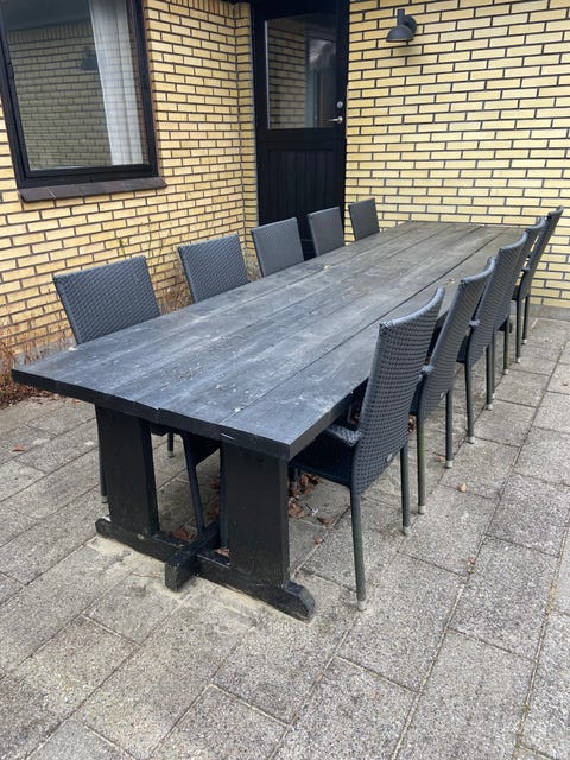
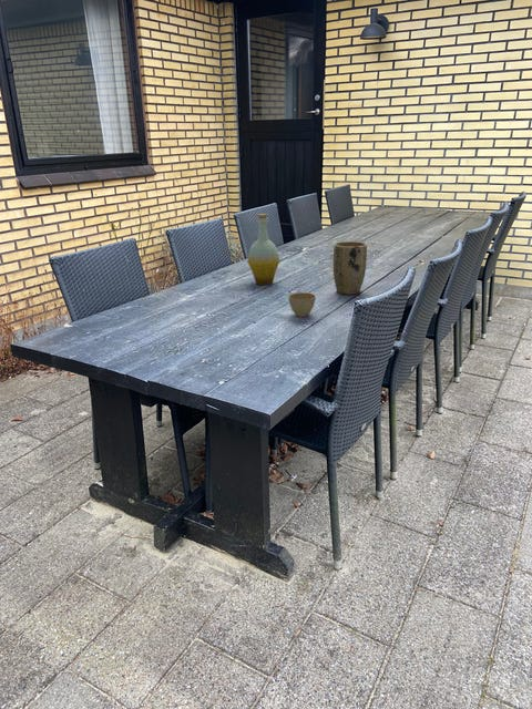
+ bottle (263, 249)
+ plant pot (349, 268)
+ flower pot (301, 305)
